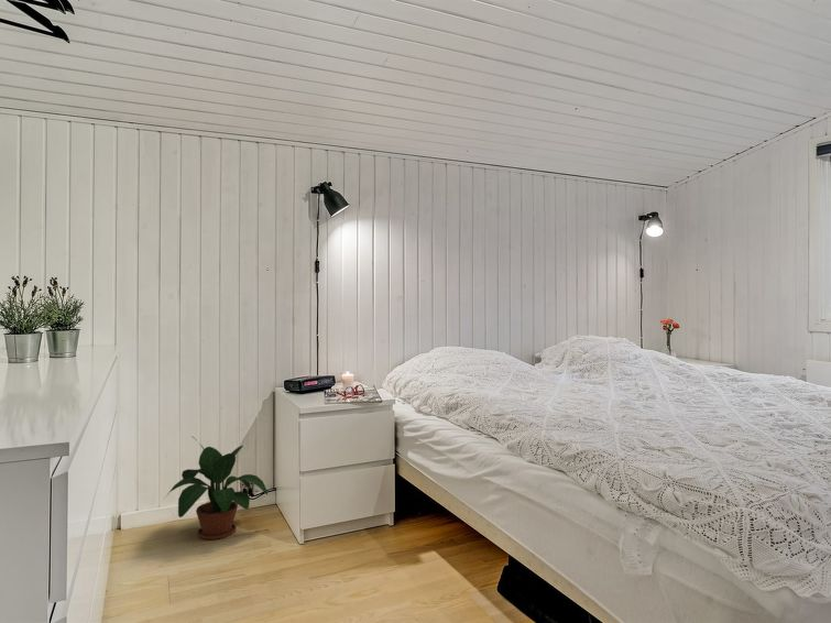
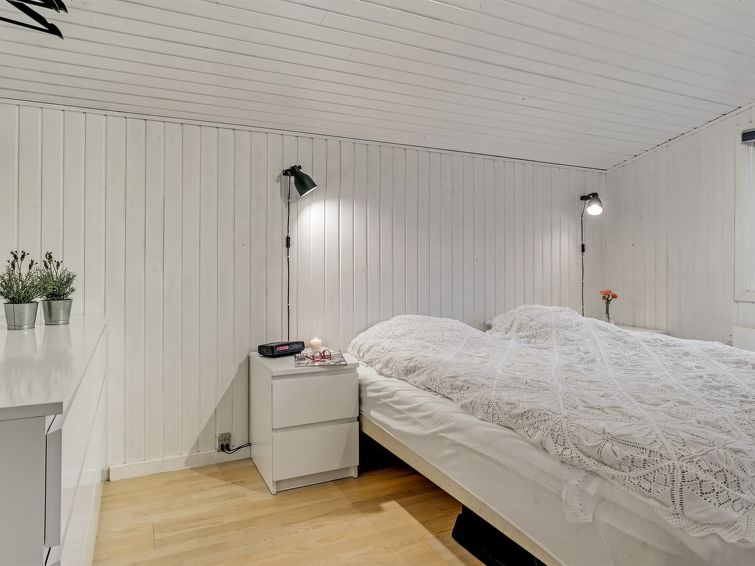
- potted plant (216, 481)
